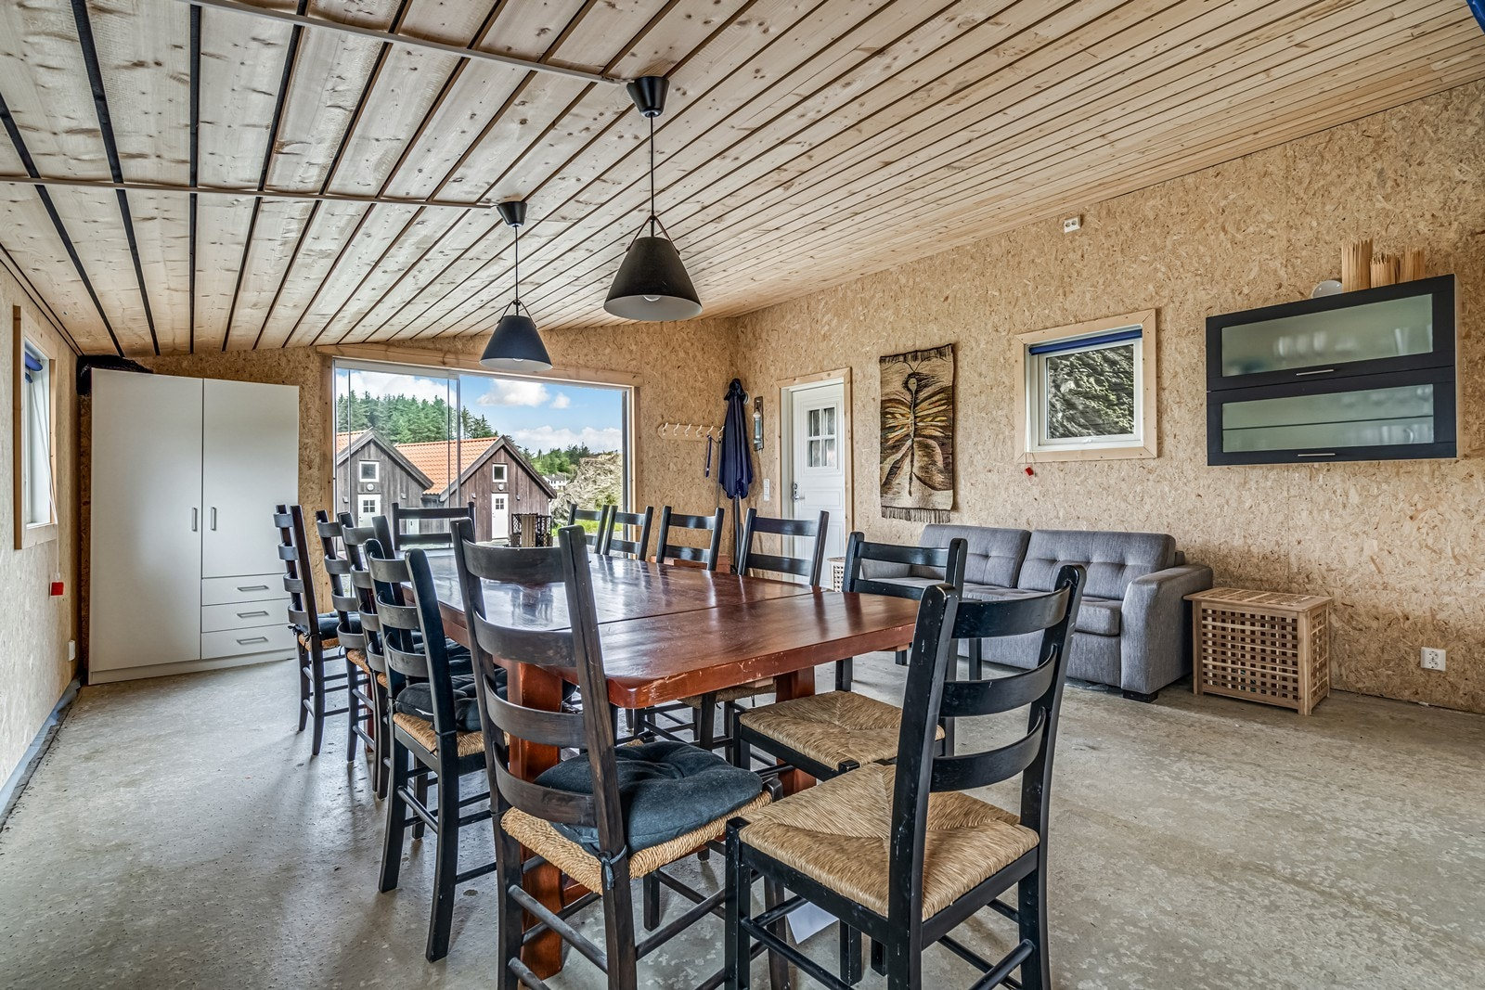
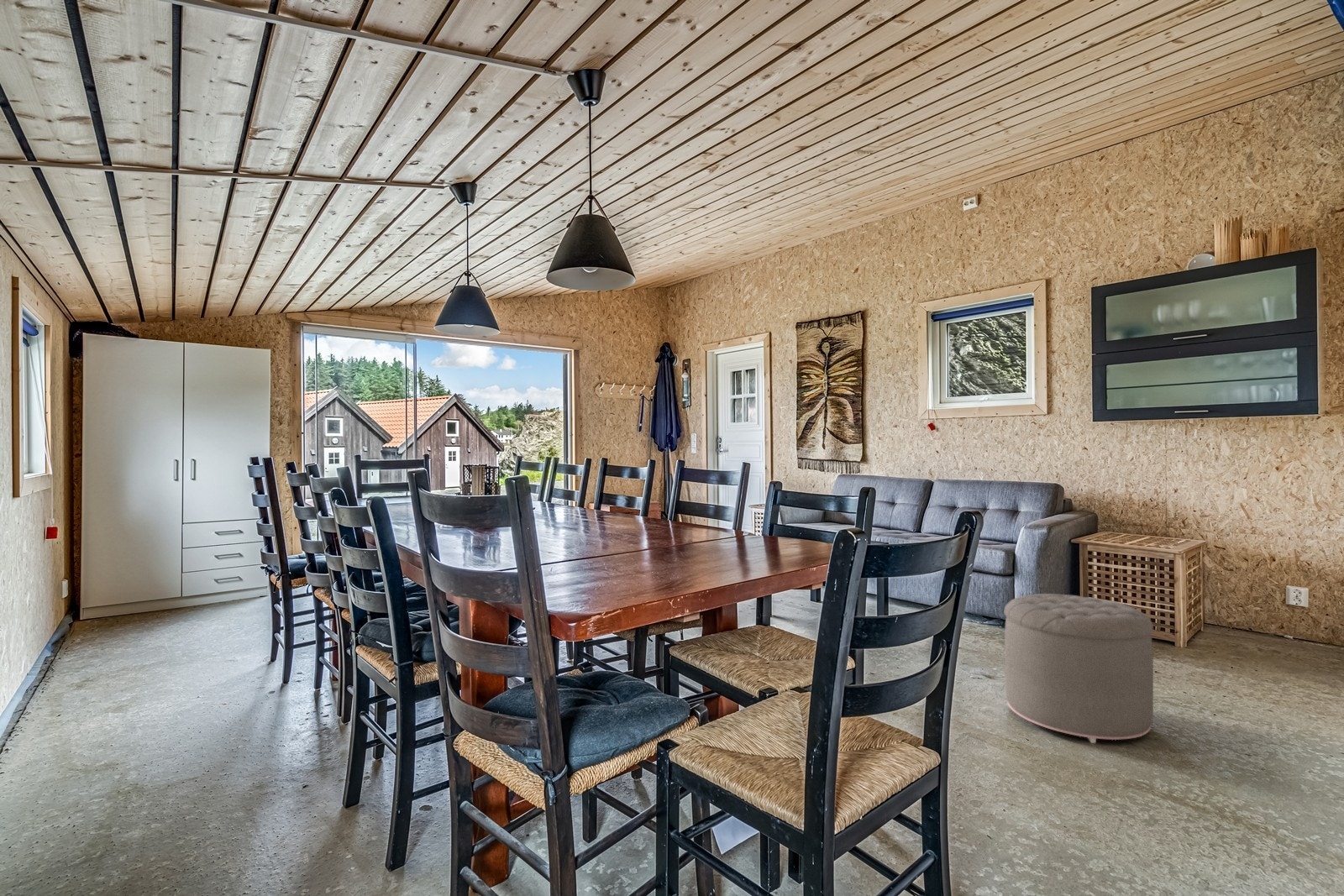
+ ottoman (1075, 661)
